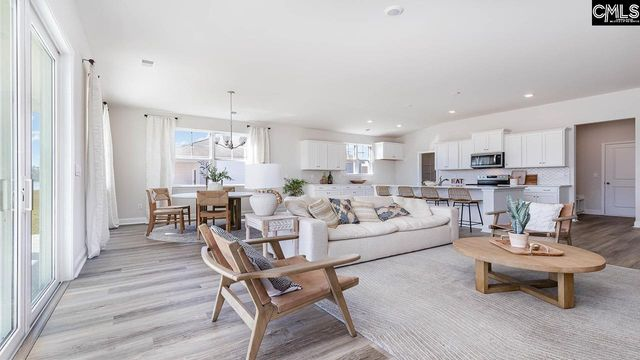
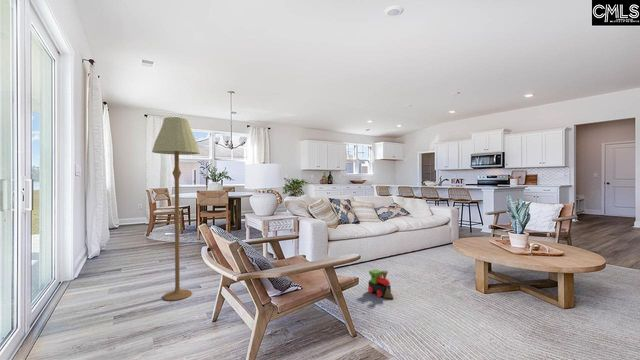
+ floor lamp (177, 207)
+ toy train (382, 282)
